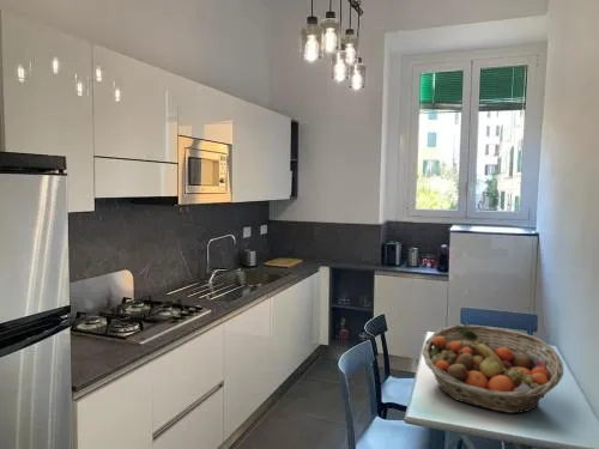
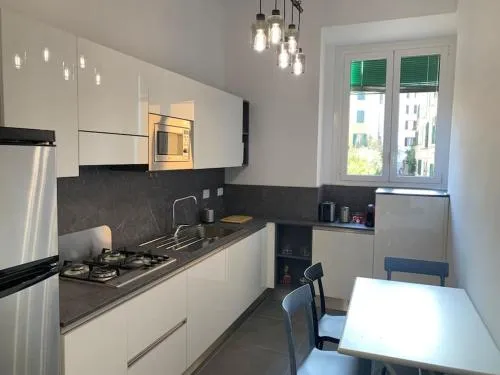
- fruit basket (488, 365)
